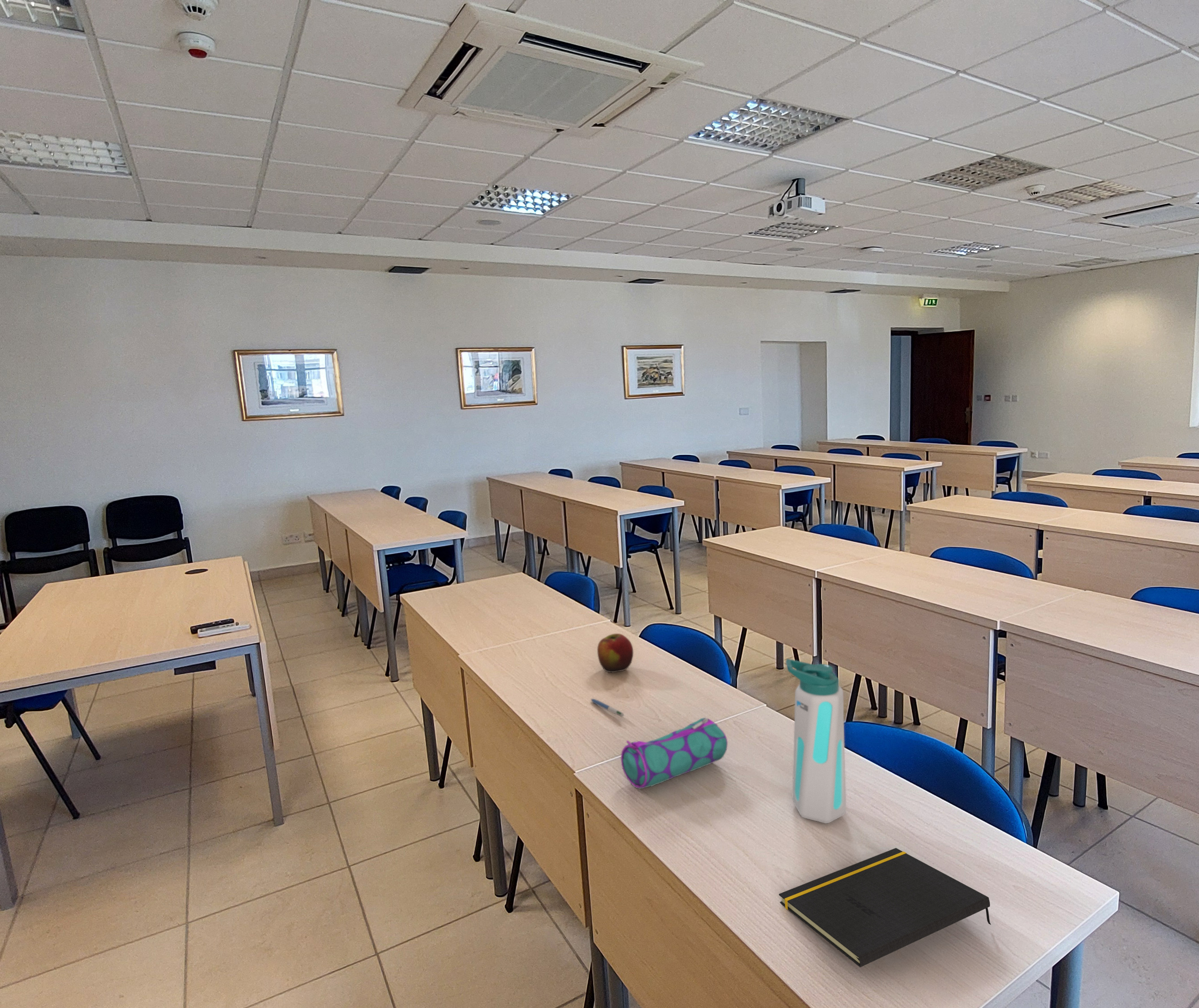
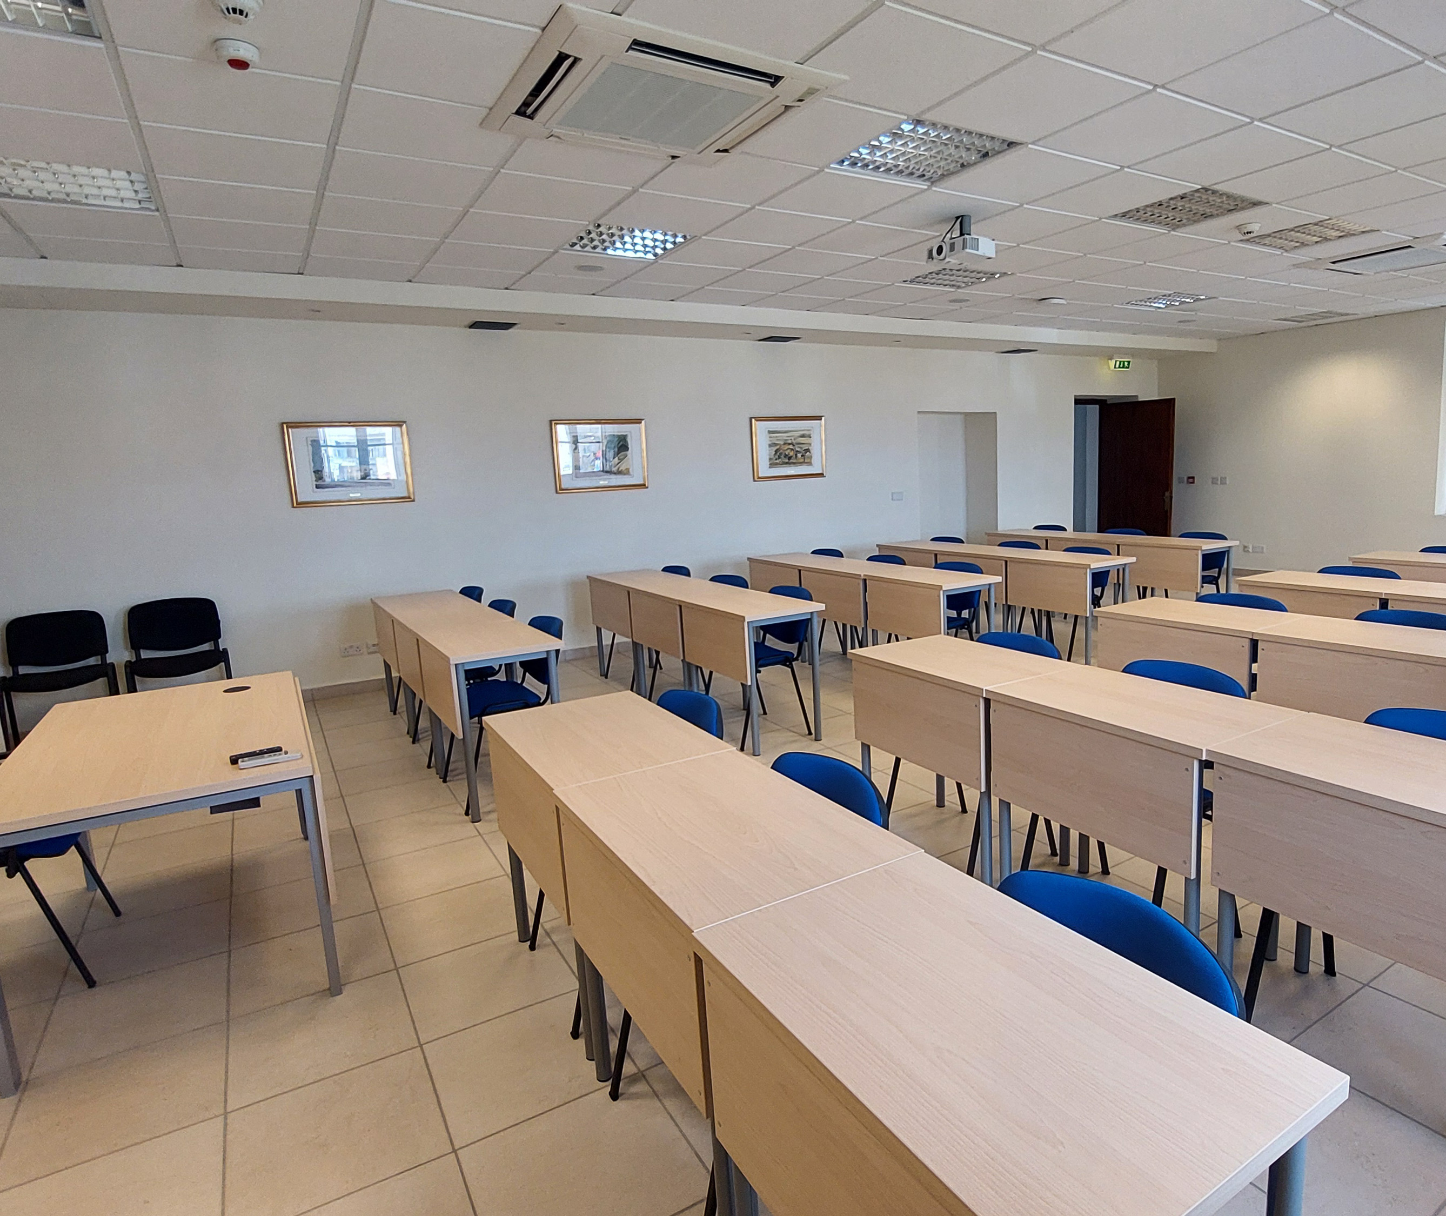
- apple (615, 653)
- notepad (880, 900)
- water bottle (815, 739)
- pencil case (674, 750)
- pen (607, 706)
